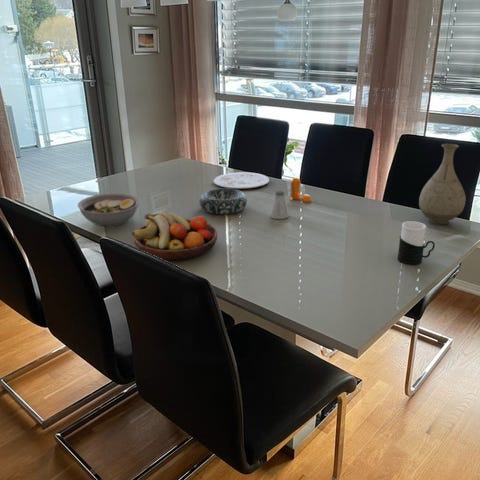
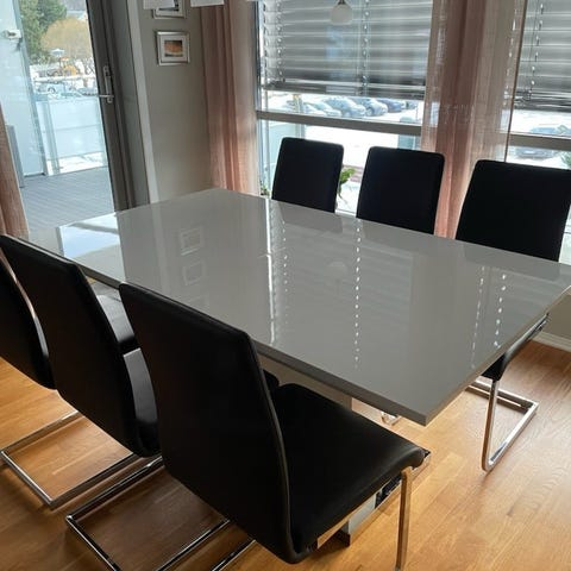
- saltshaker (279, 204)
- fruit bowl (175, 230)
- cup (416, 243)
- pepper shaker (299, 189)
- bowl (110, 211)
- vase (444, 184)
- plate (241, 180)
- decorative bowl (223, 201)
